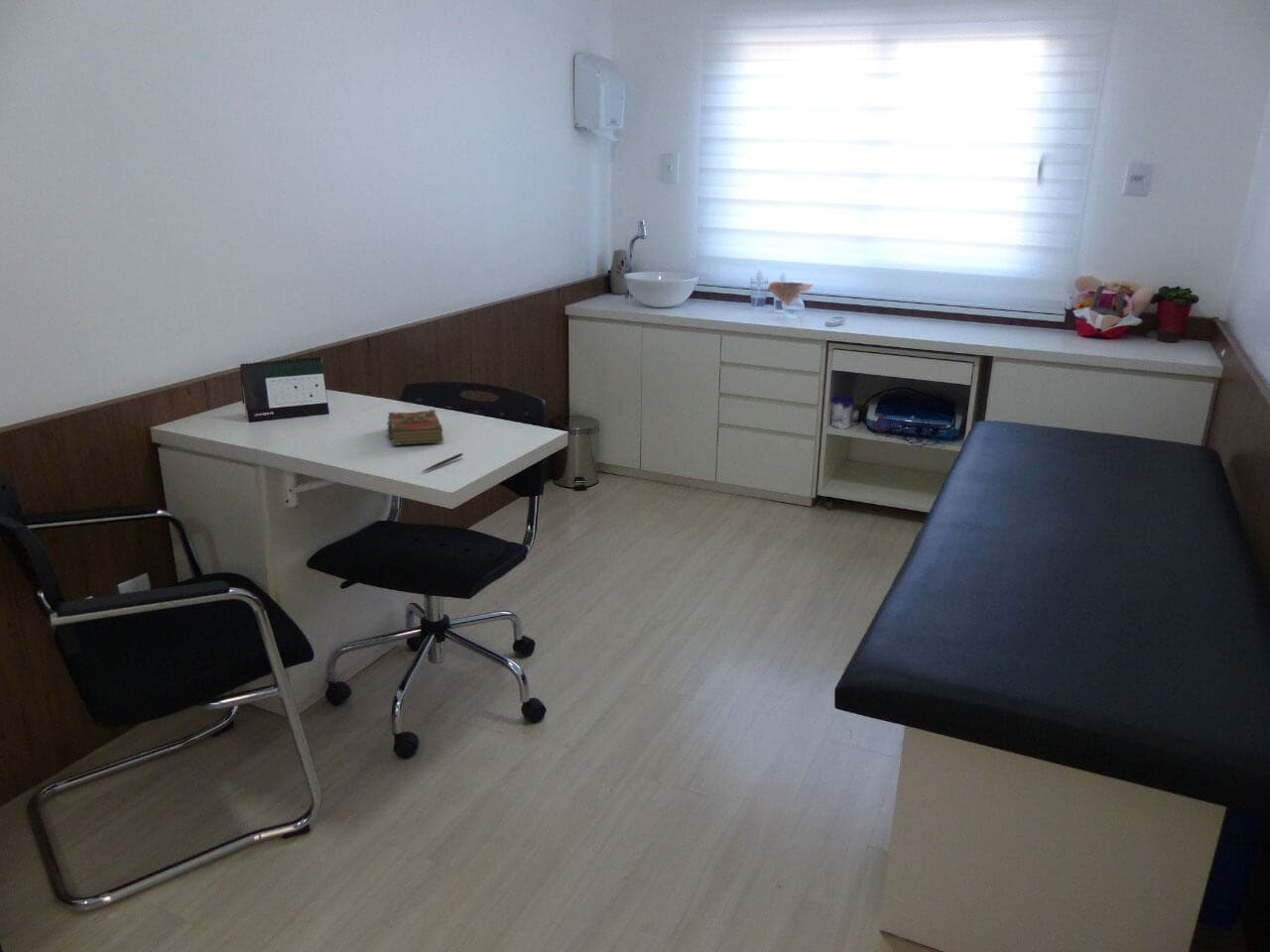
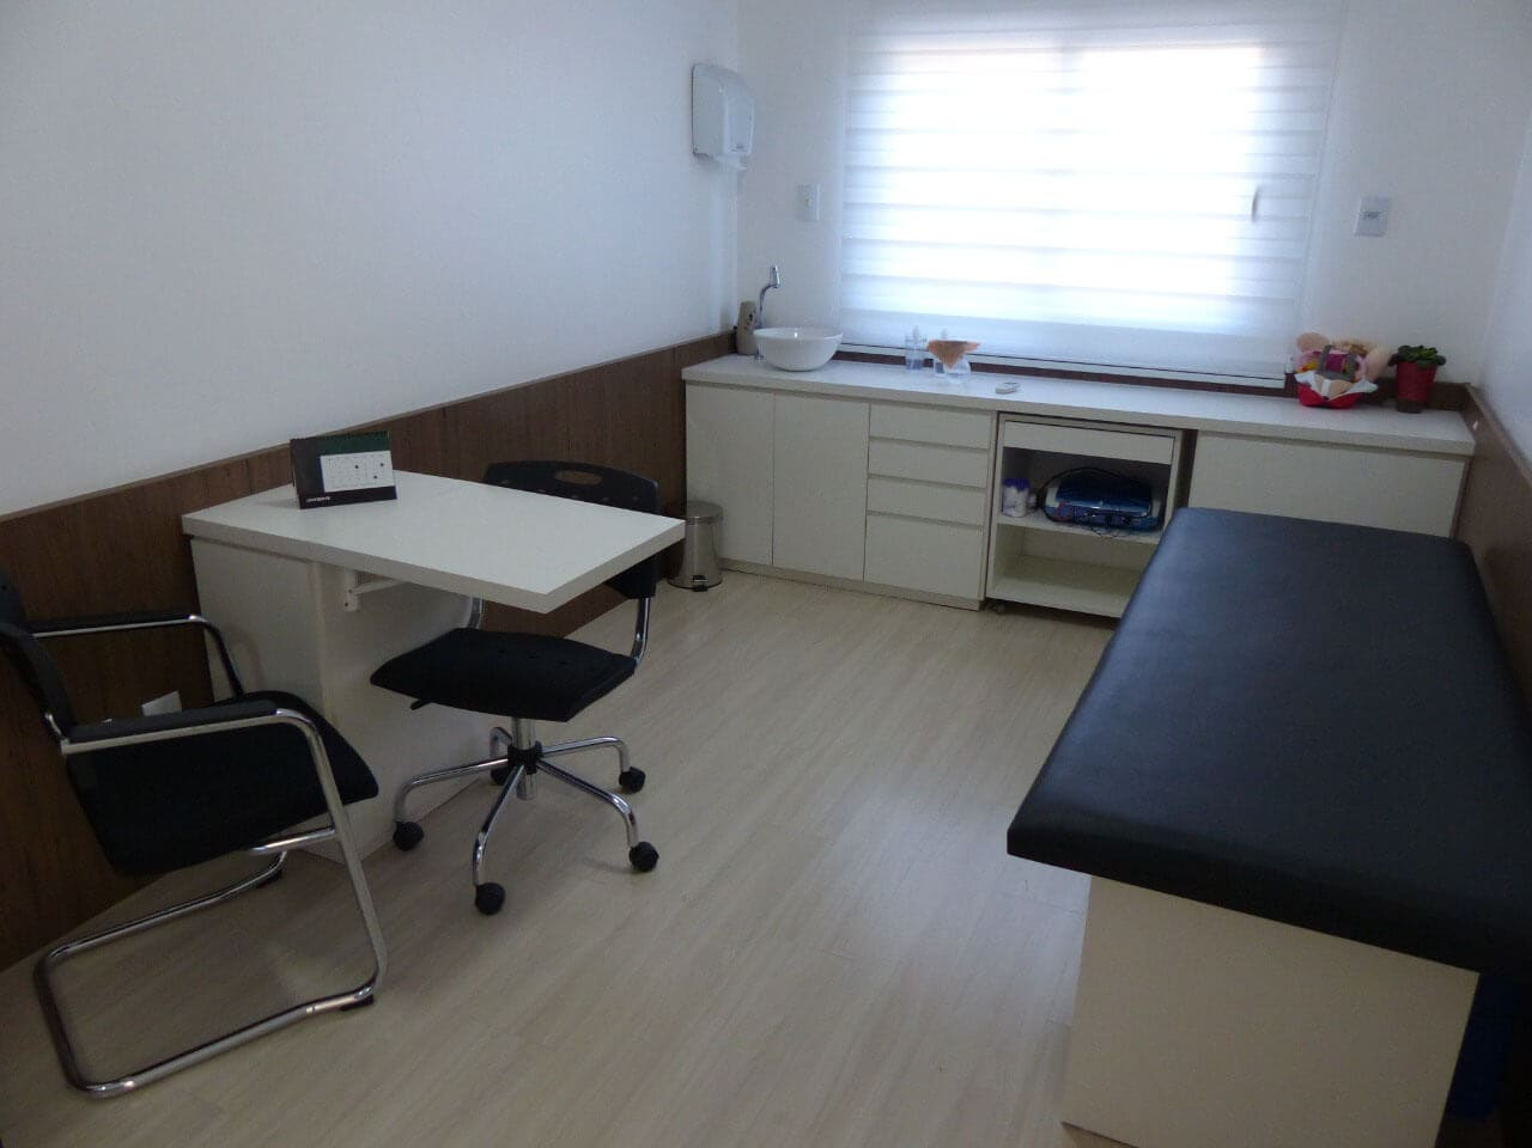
- pen (442, 462)
- book (413, 425)
